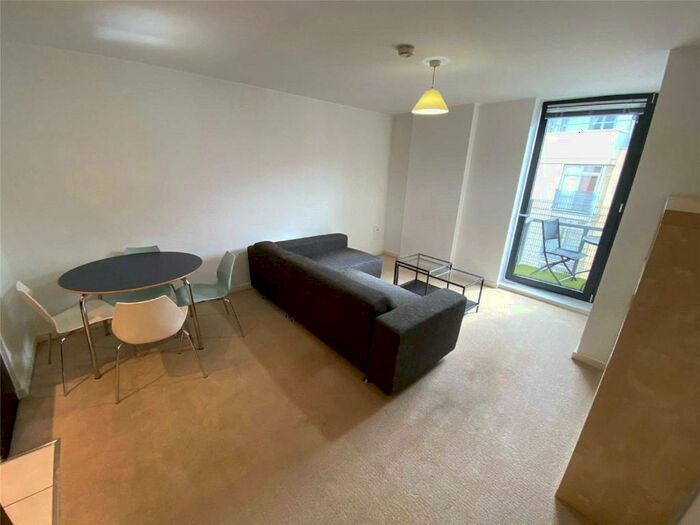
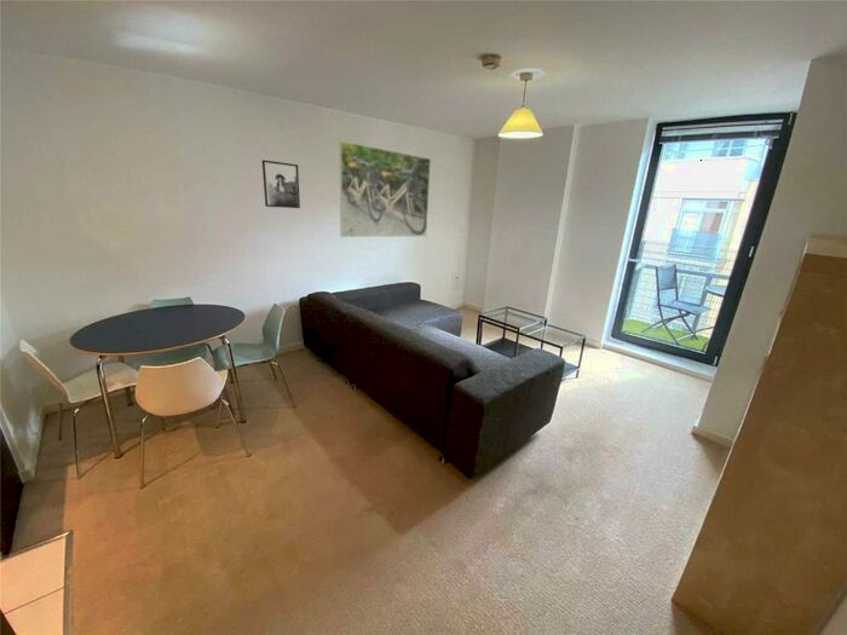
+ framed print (388, 195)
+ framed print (282, 185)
